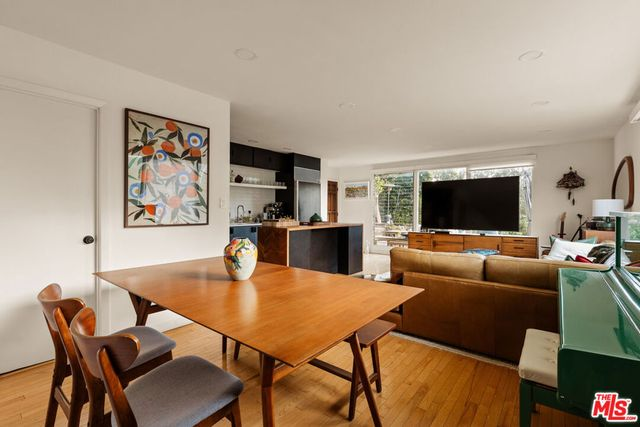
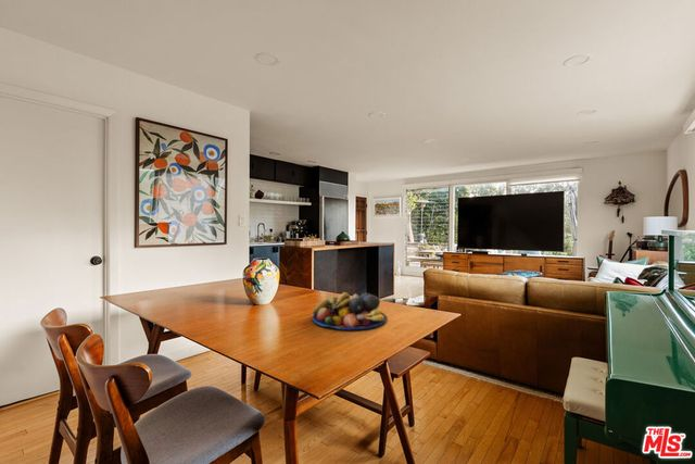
+ fruit bowl (349, 305)
